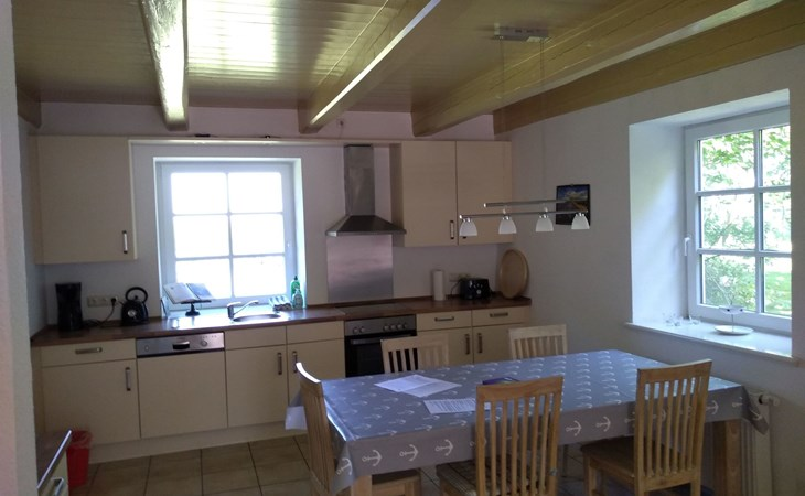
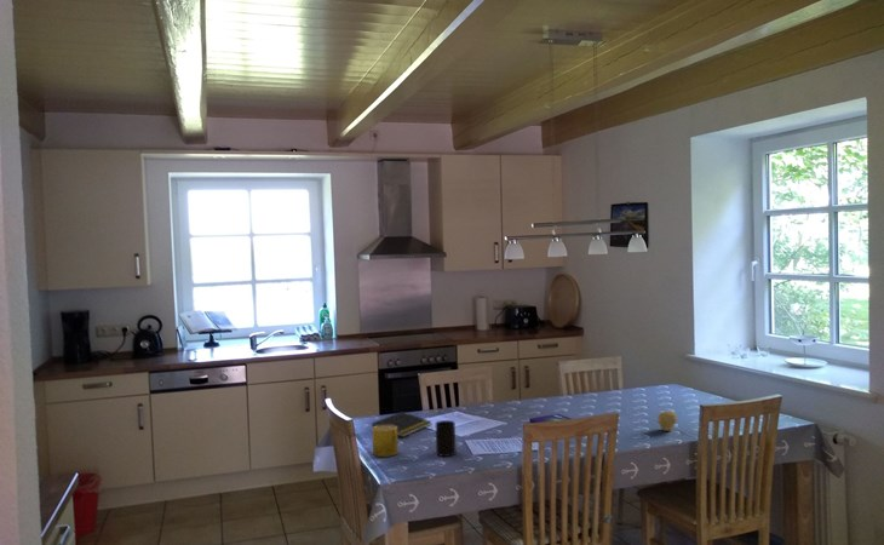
+ cup (446, 437)
+ notepad (402, 423)
+ cup (385, 440)
+ fruit (667, 418)
